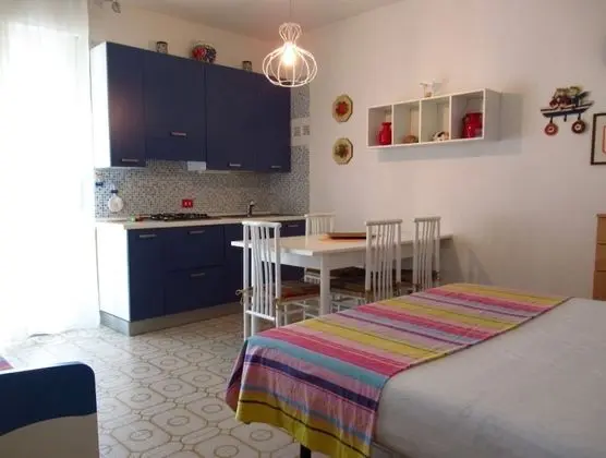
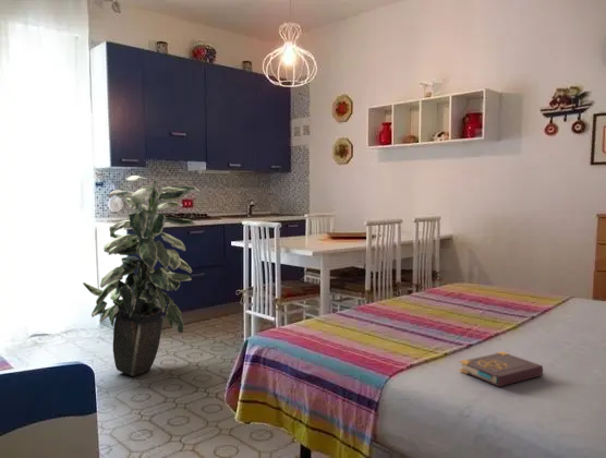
+ book (500, 367)
+ indoor plant (144, 274)
